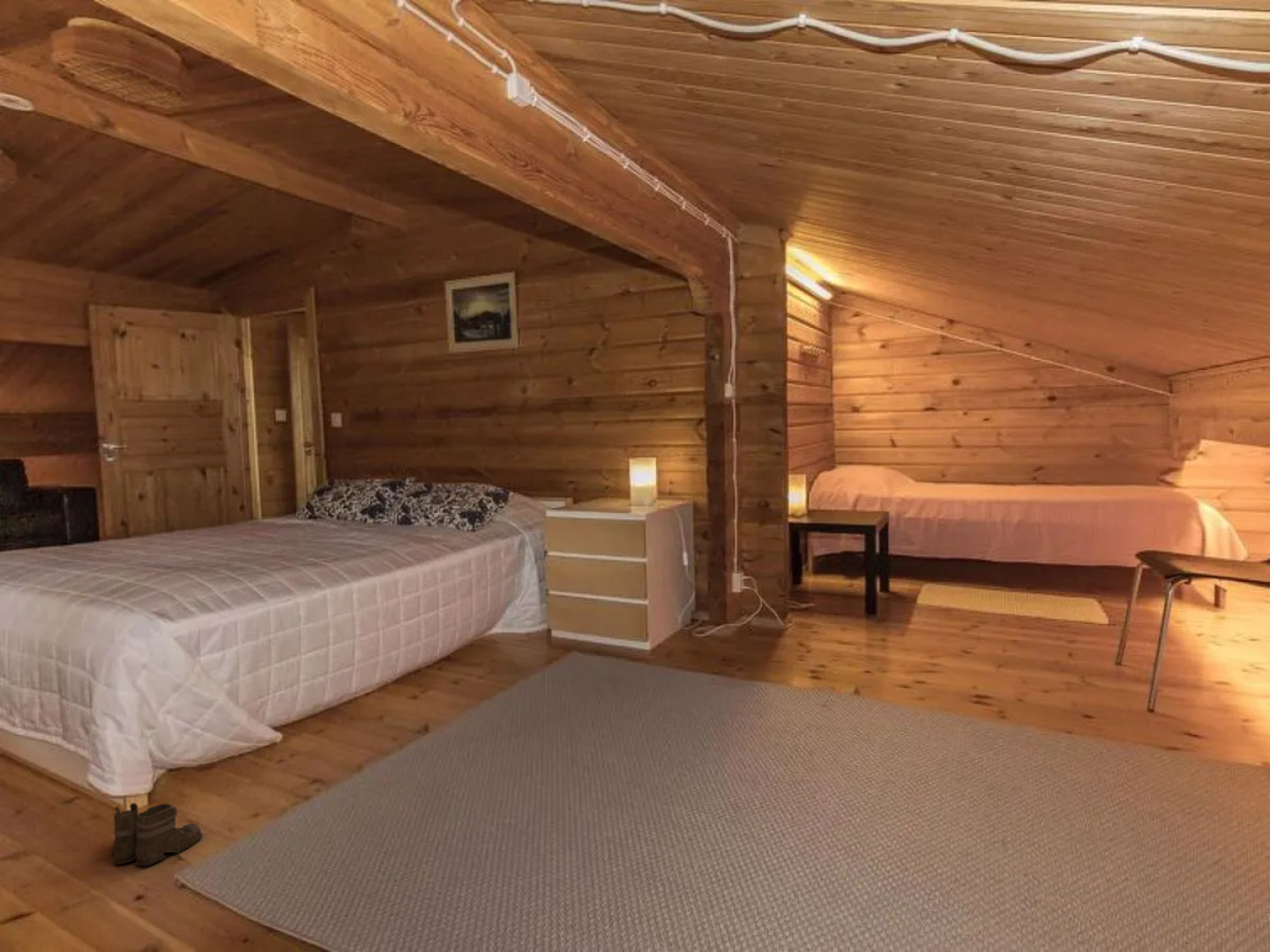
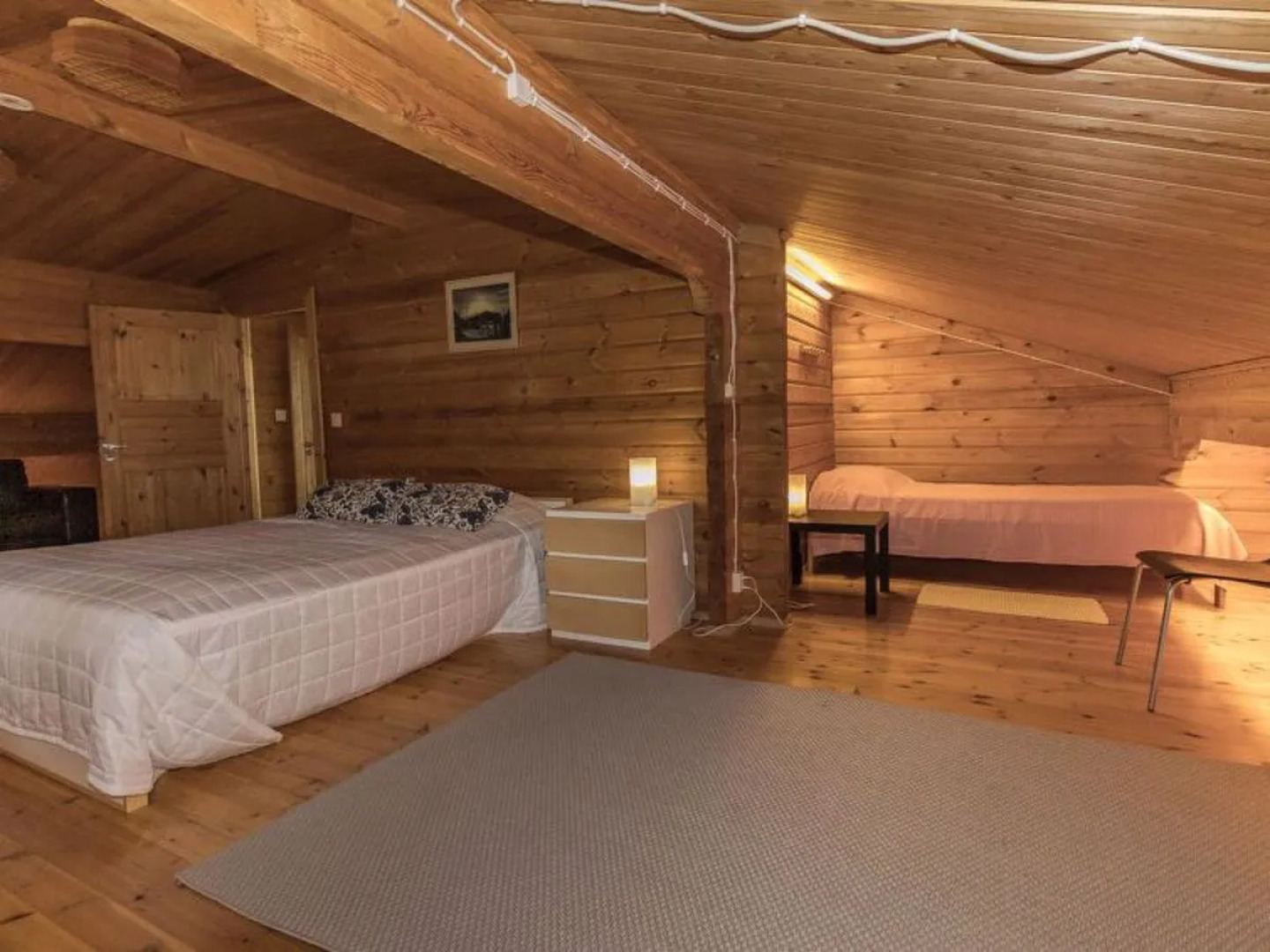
- boots (152, 826)
